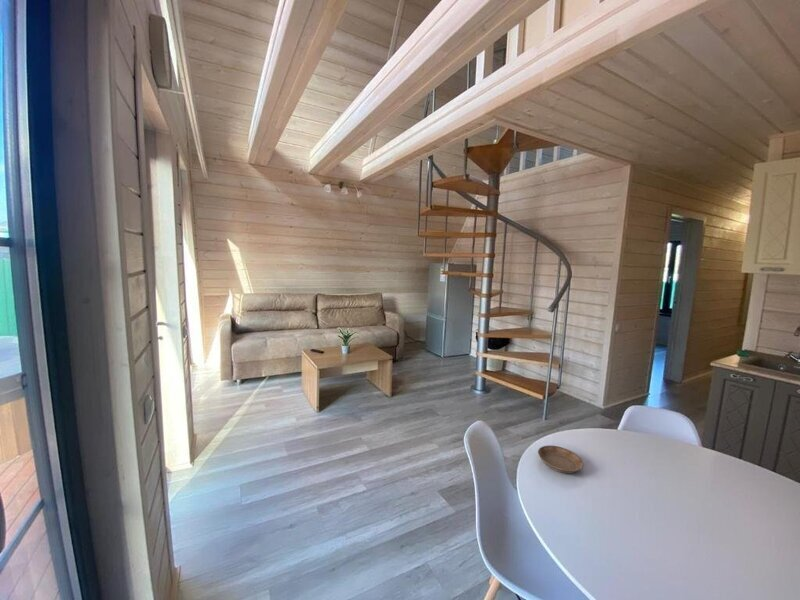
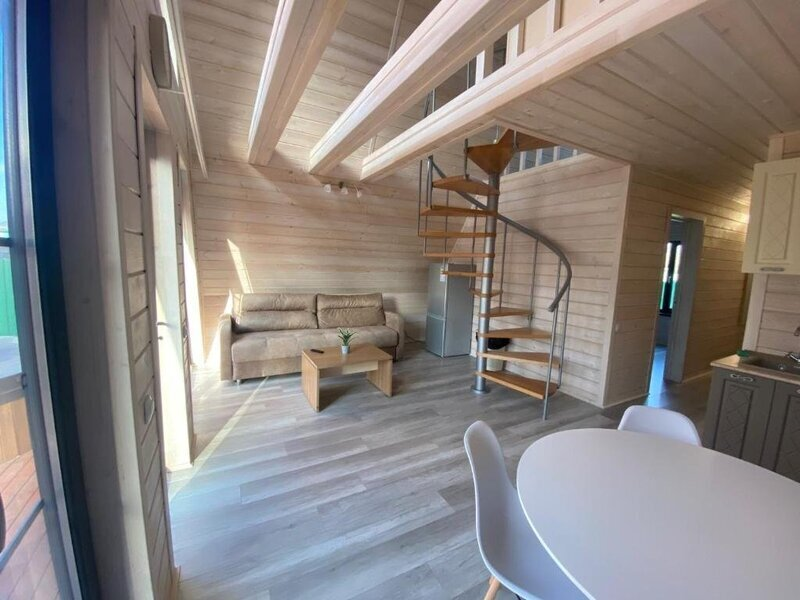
- saucer (559, 460)
